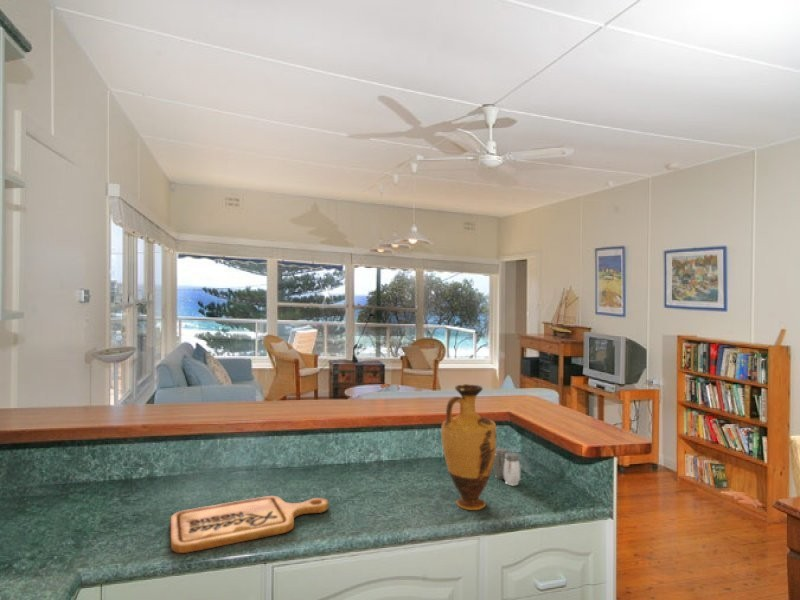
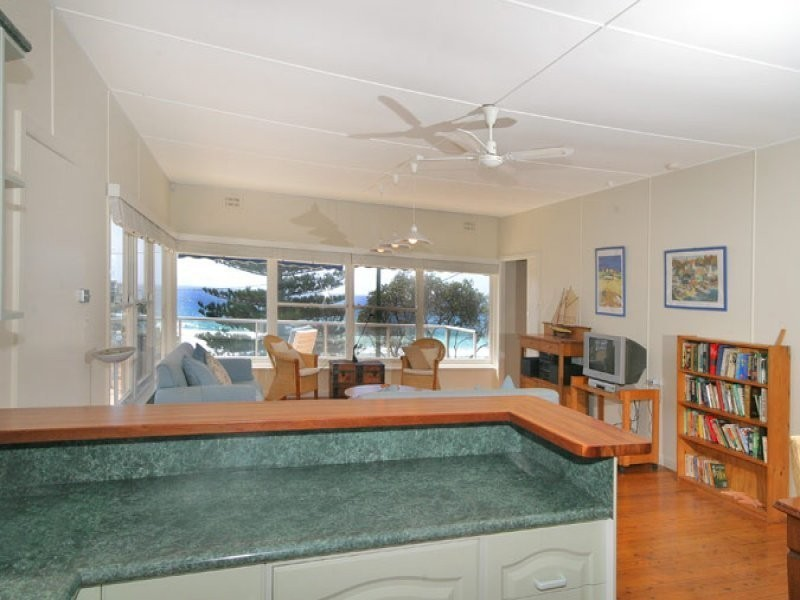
- salt and pepper shaker (506, 465)
- vase (468, 445)
- cutting board (254, 517)
